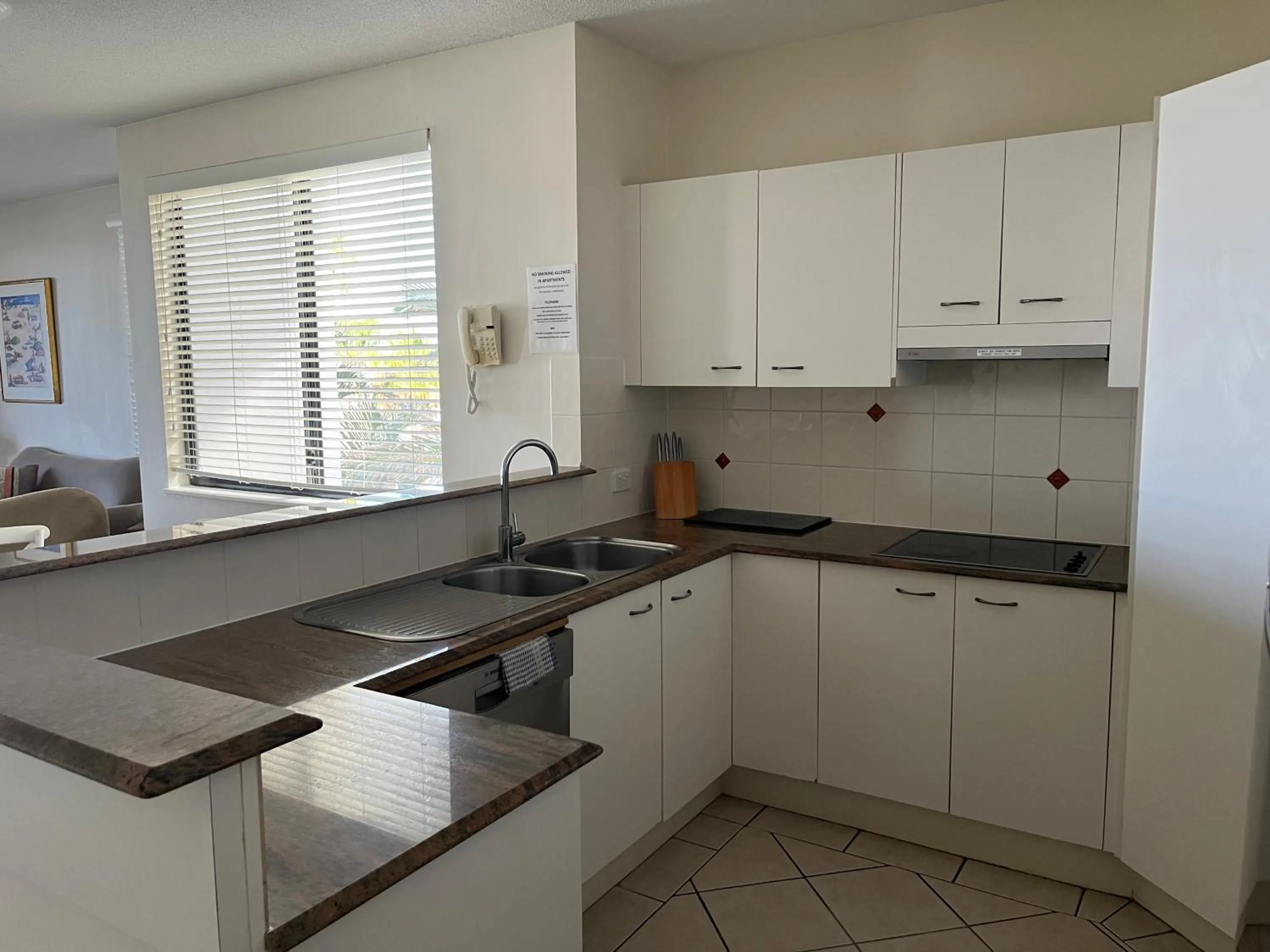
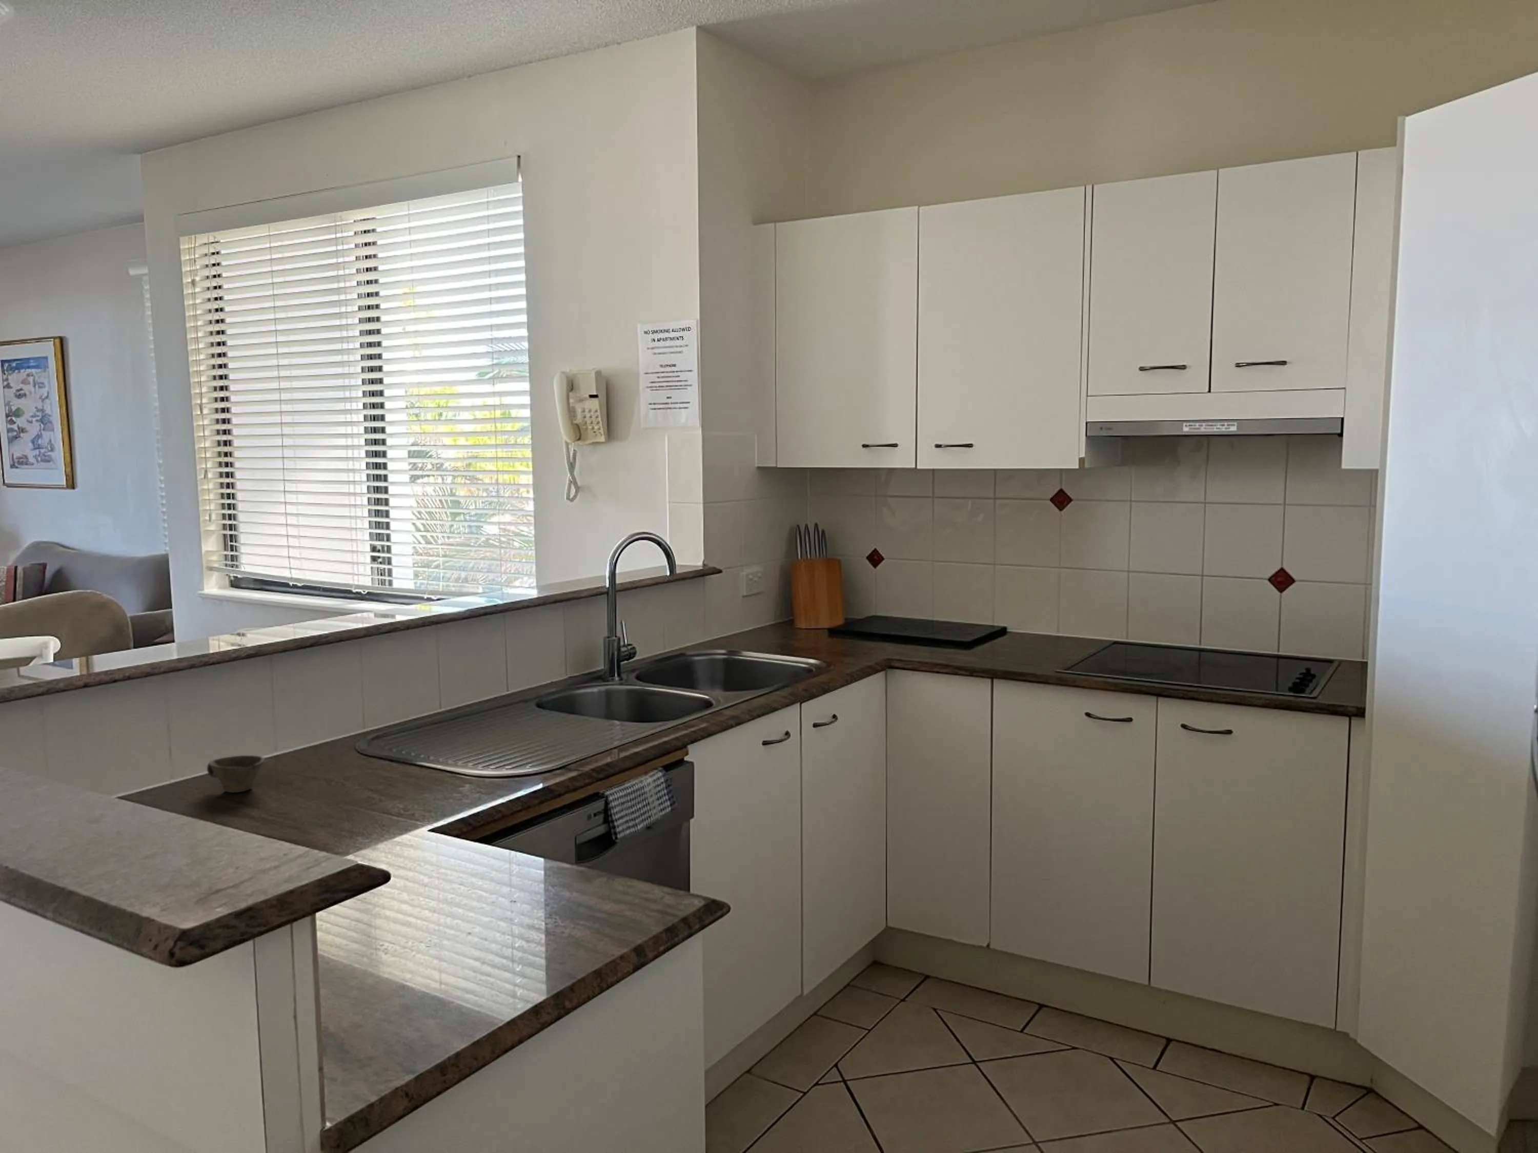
+ cup (235, 774)
